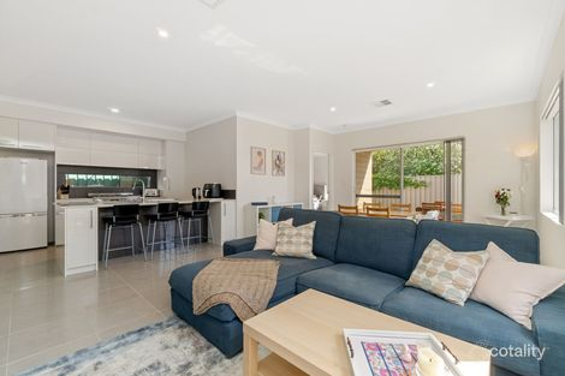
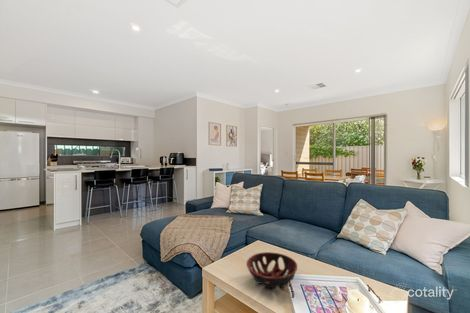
+ decorative bowl (271, 271)
